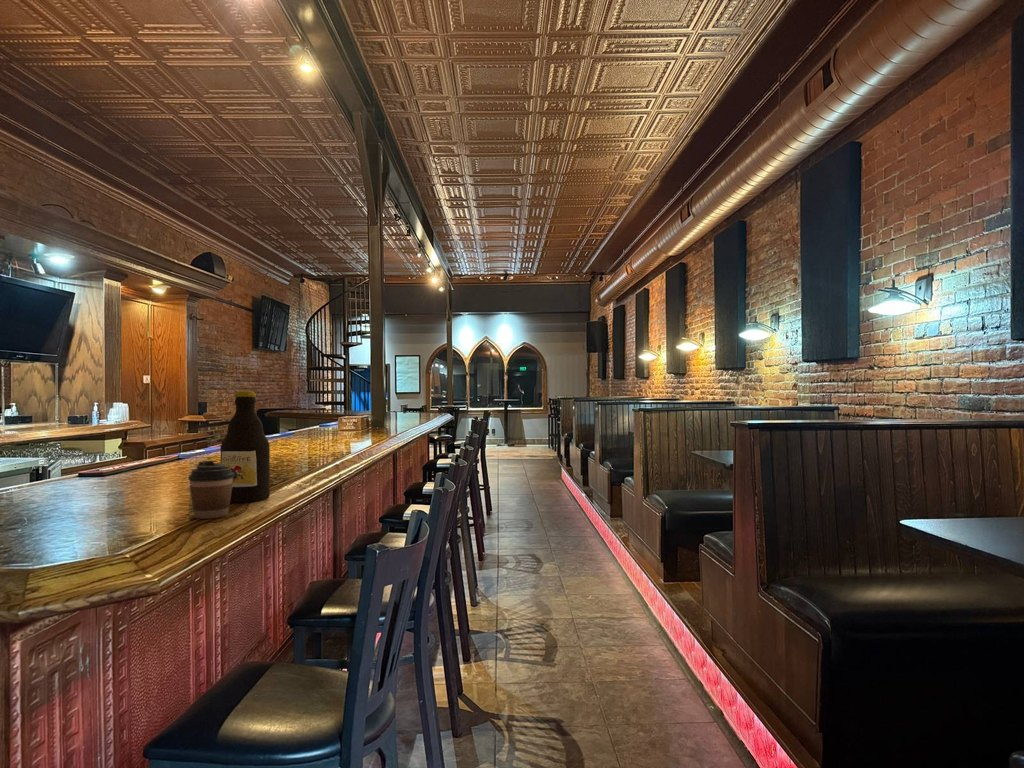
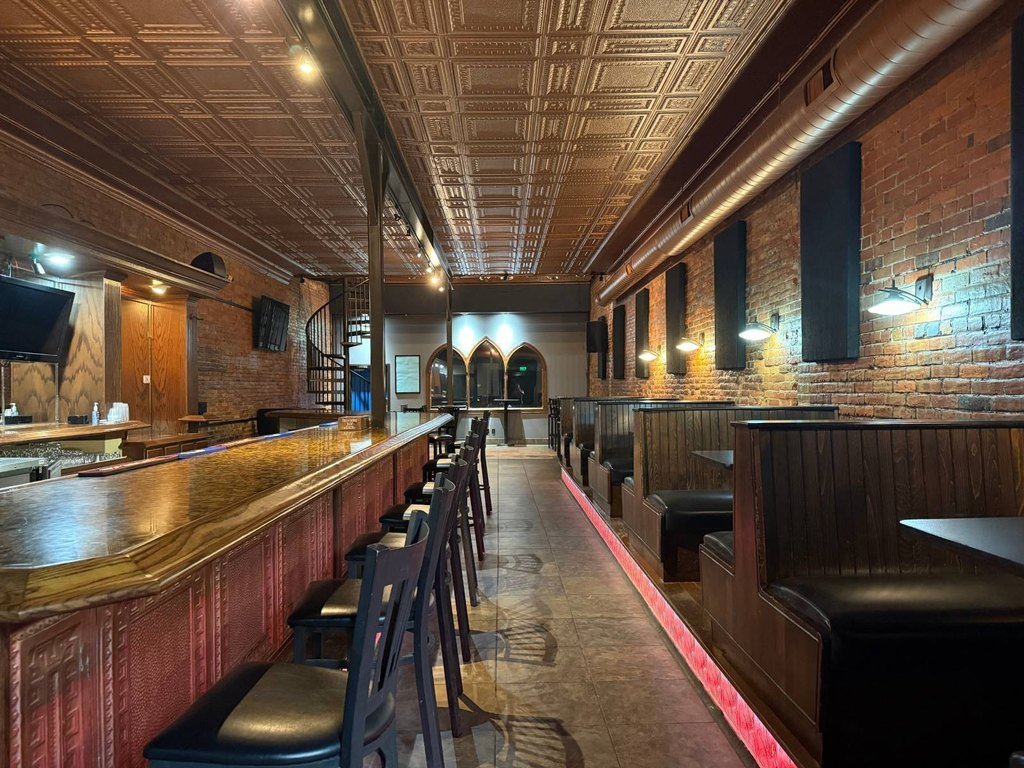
- cider (245, 444)
- coffee cup (211, 488)
